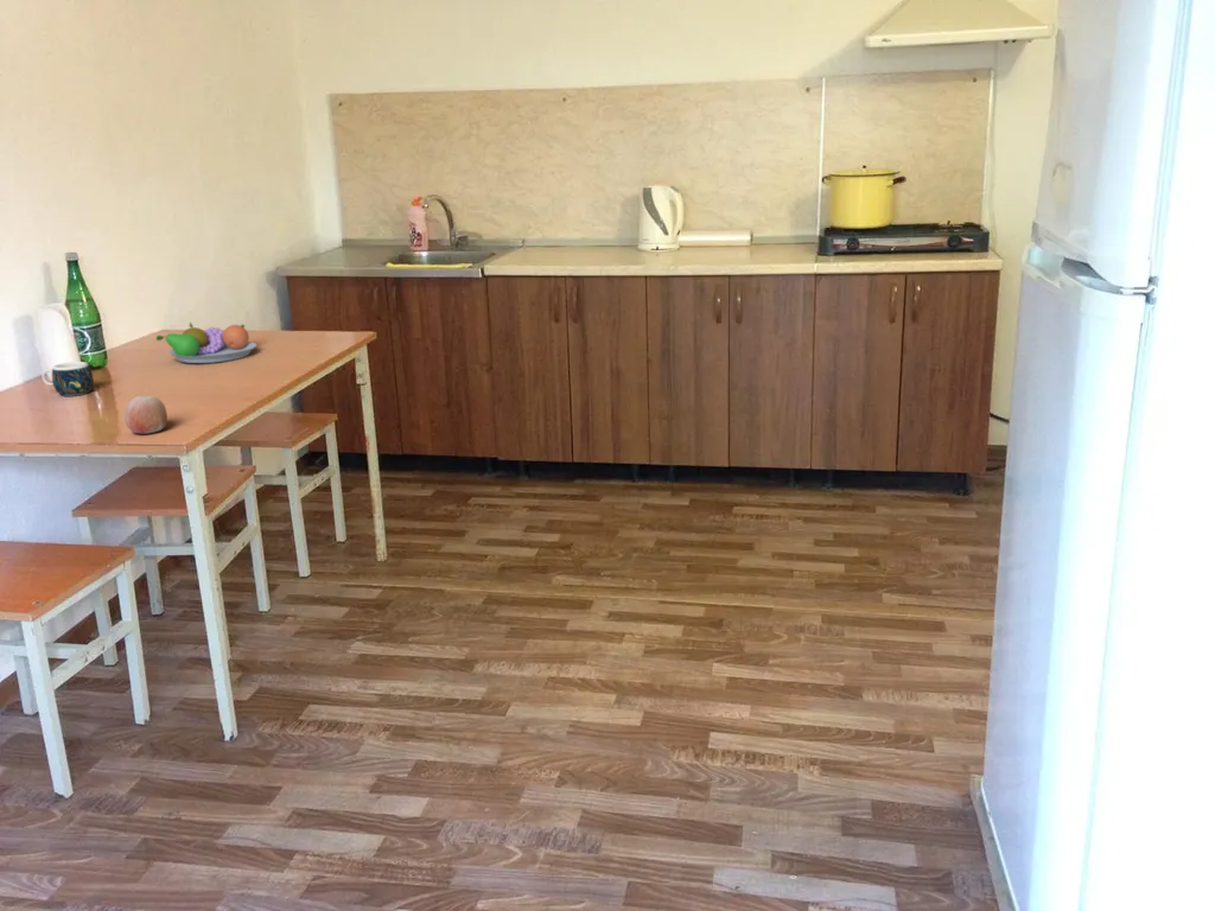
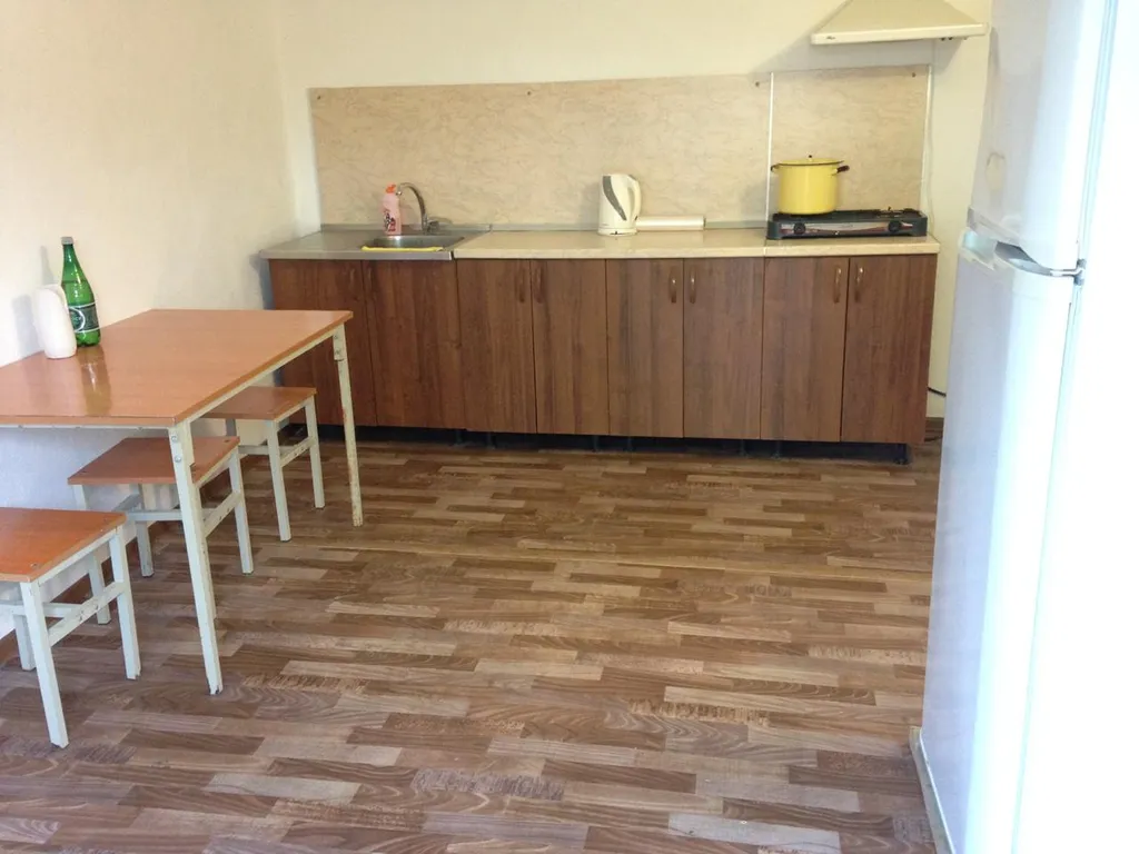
- apple (146, 413)
- mug (66, 378)
- fruit bowl (208, 339)
